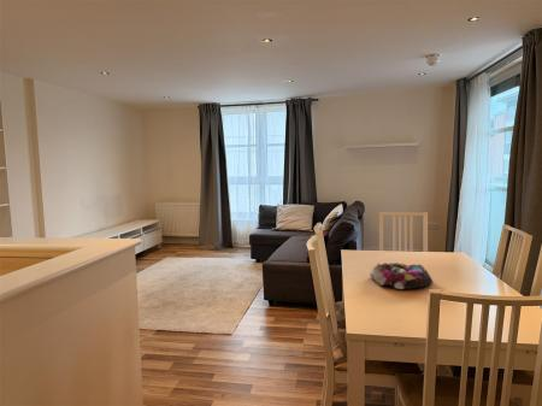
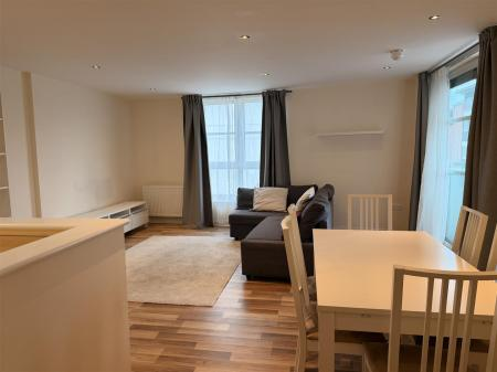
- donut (400, 272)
